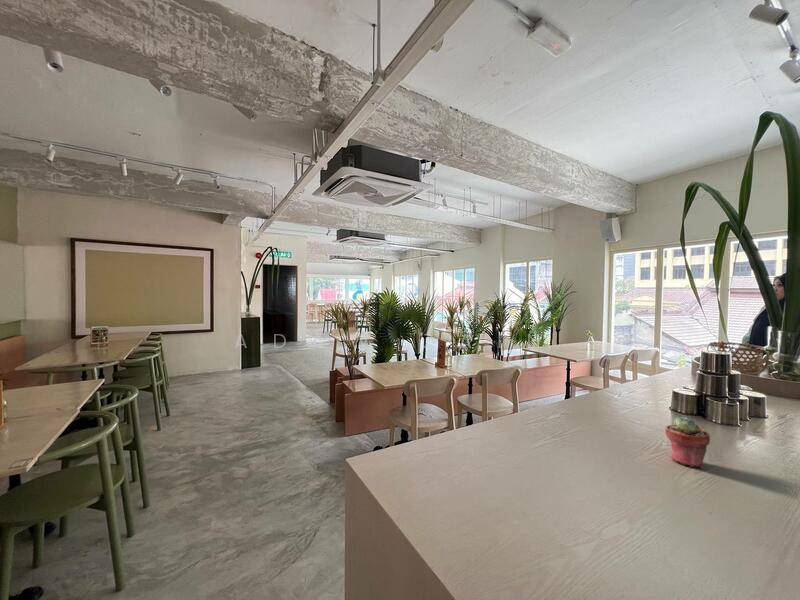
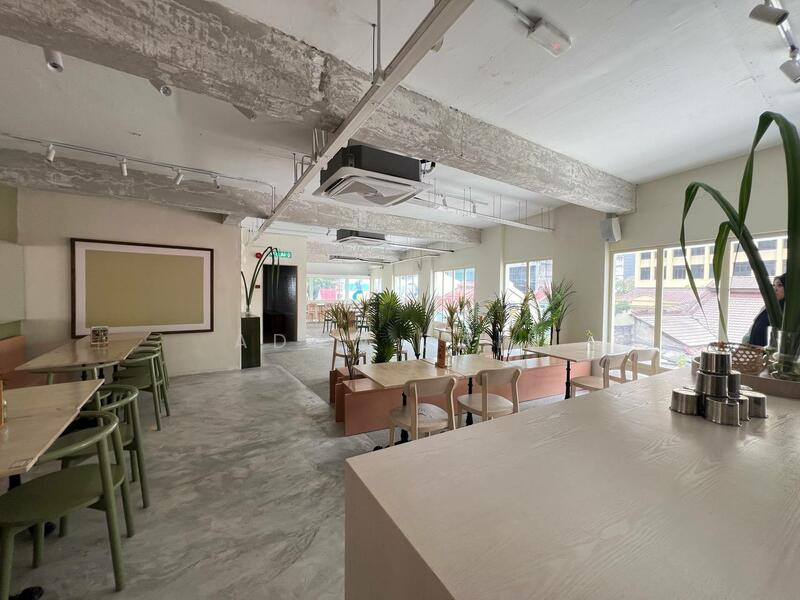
- potted succulent (686, 439)
